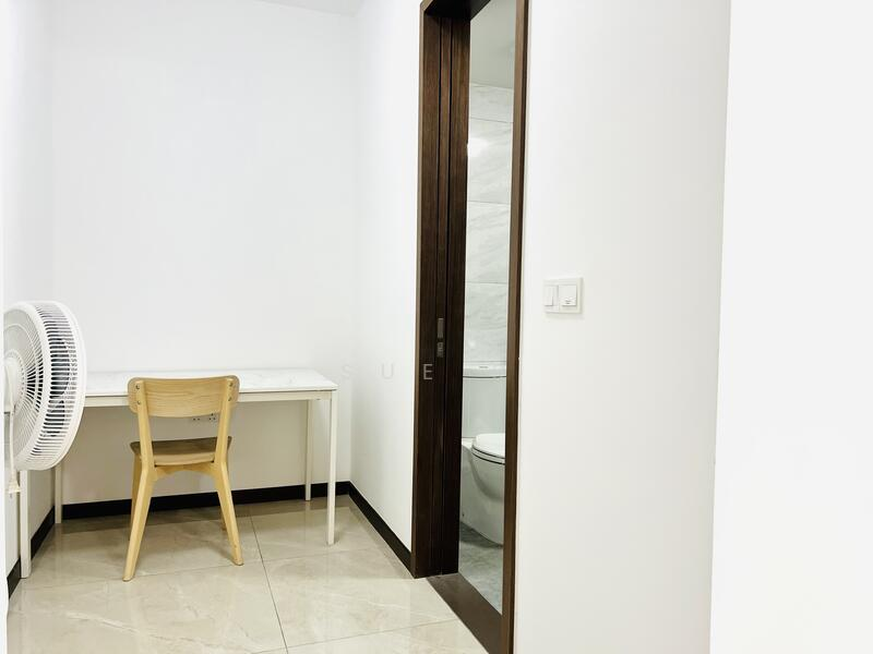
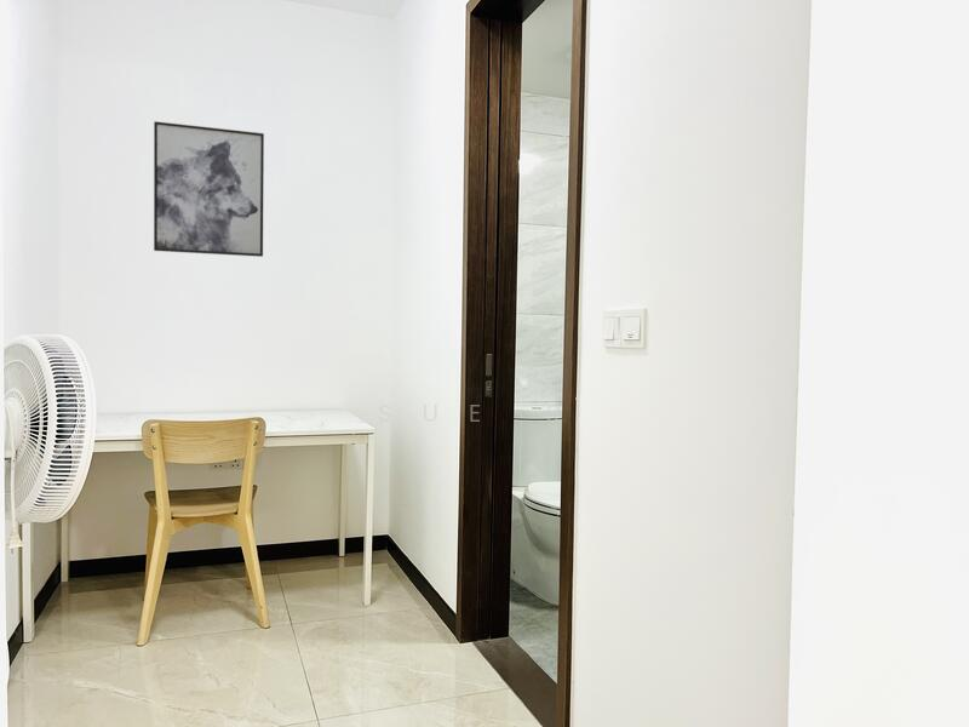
+ wall art (210, 190)
